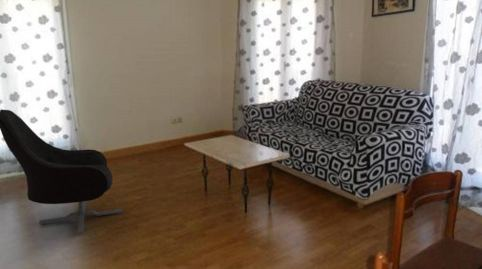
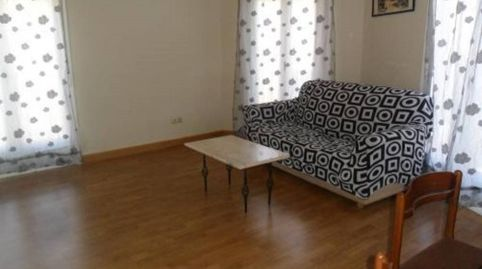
- armchair (70, 164)
